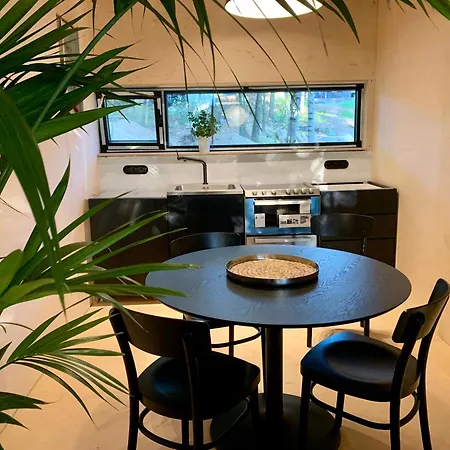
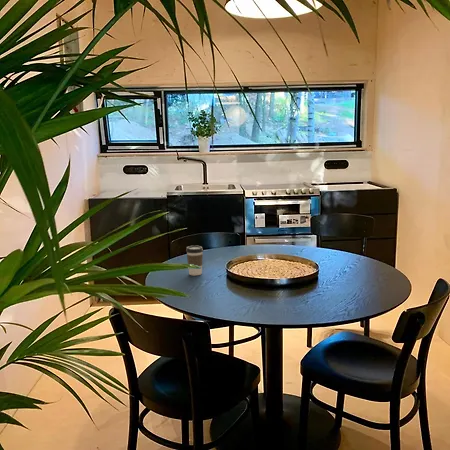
+ coffee cup (195, 260)
